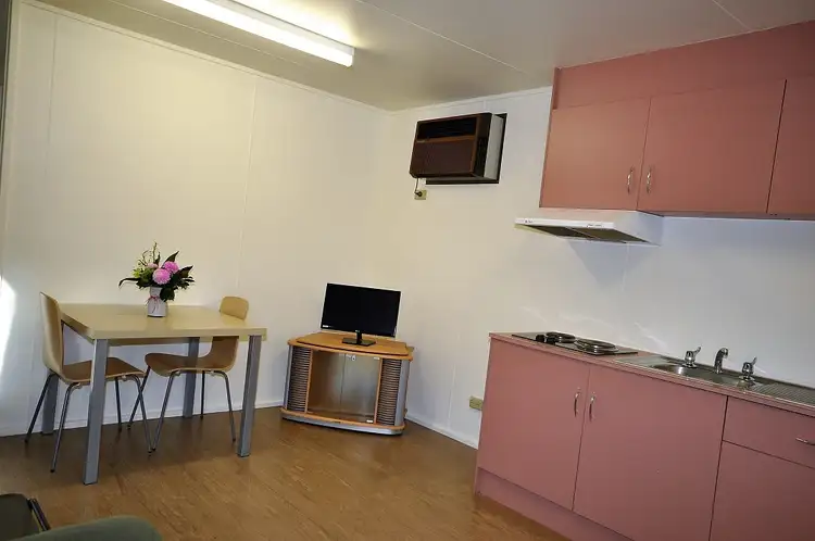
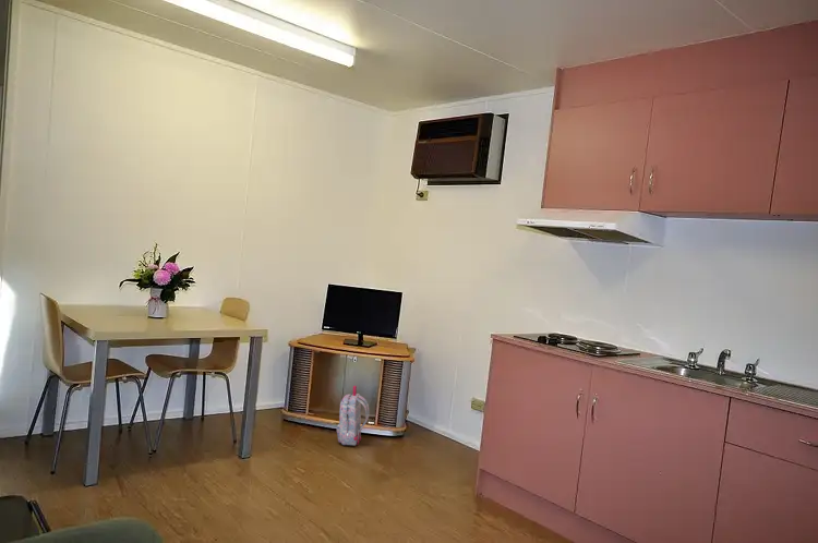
+ backpack (353, 413)
